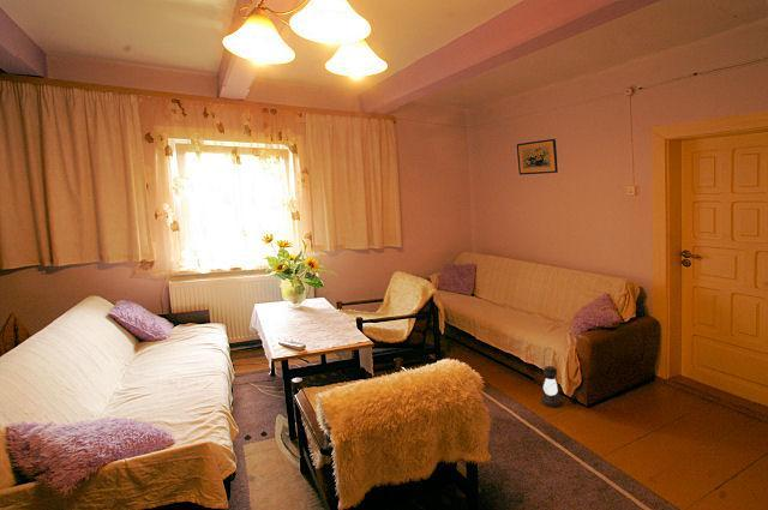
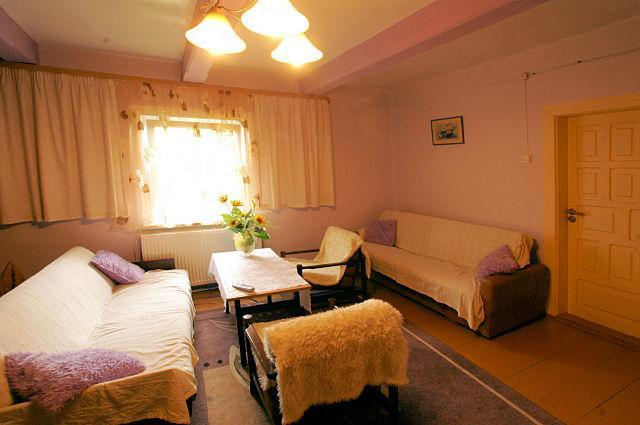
- lantern (550, 376)
